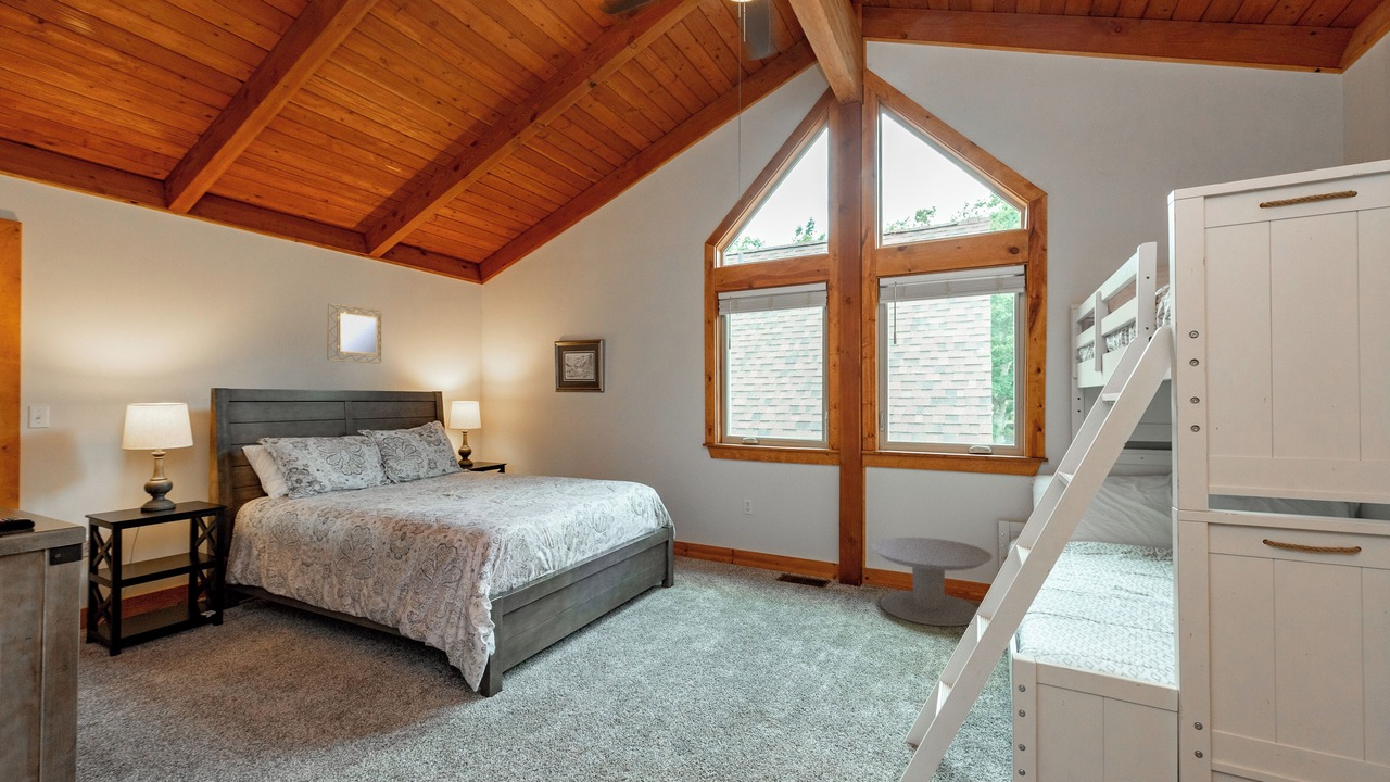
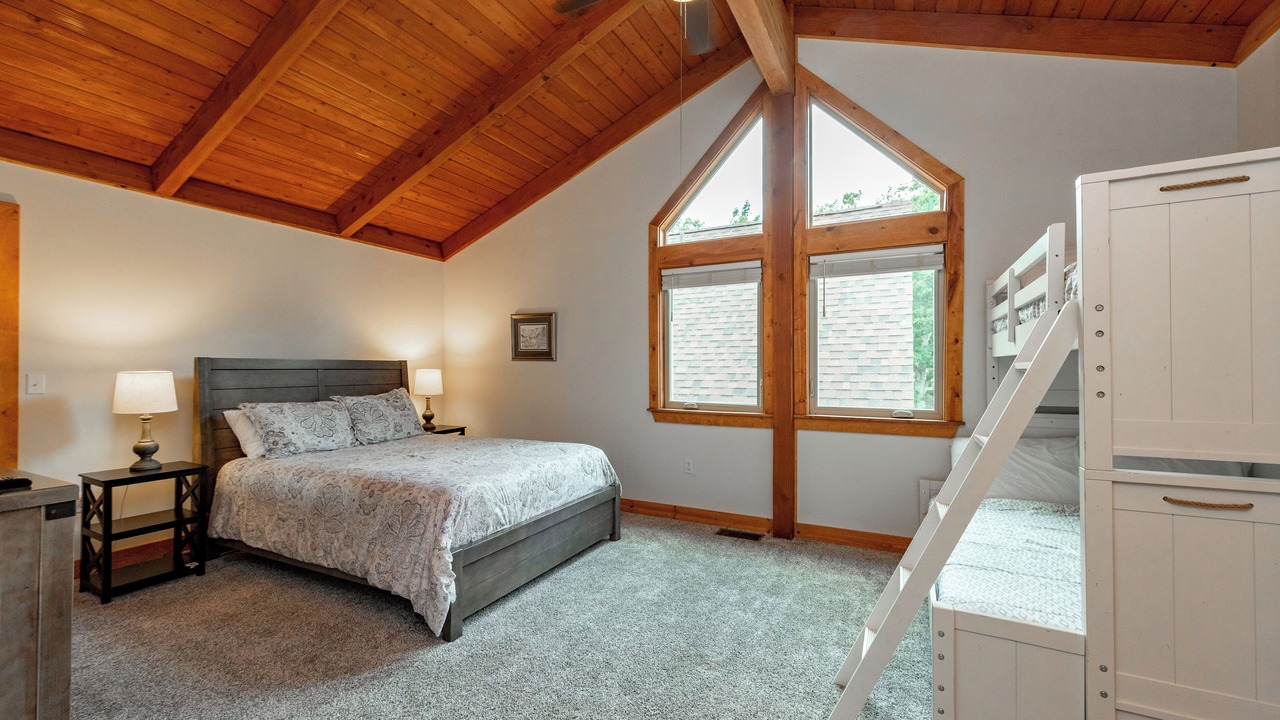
- side table (930, 579)
- home mirror (356, 333)
